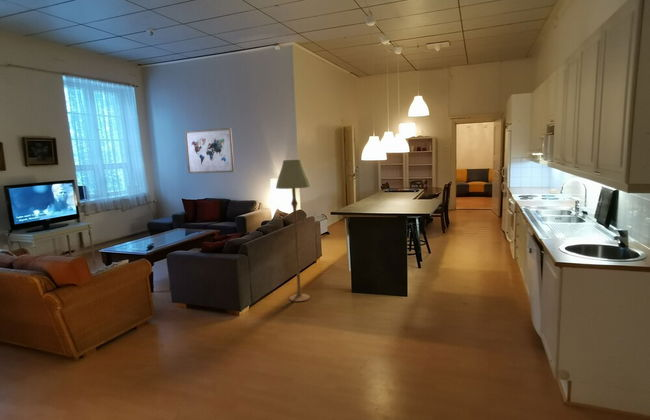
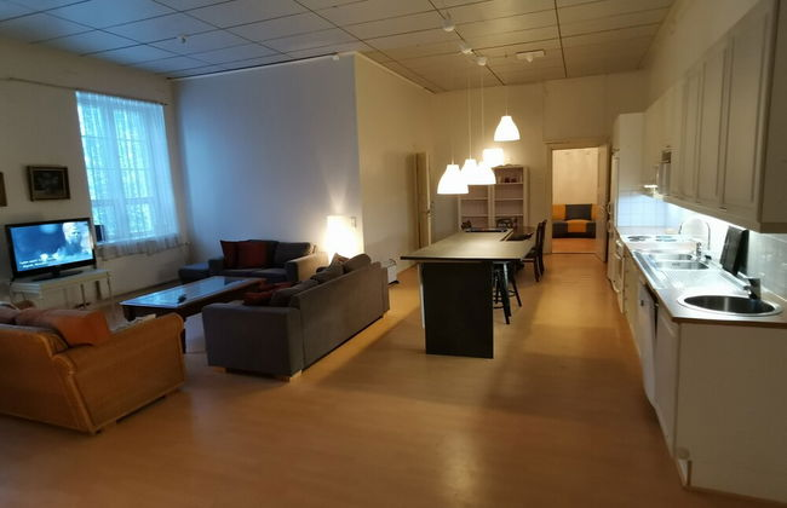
- floor lamp (295, 230)
- wall art (209, 151)
